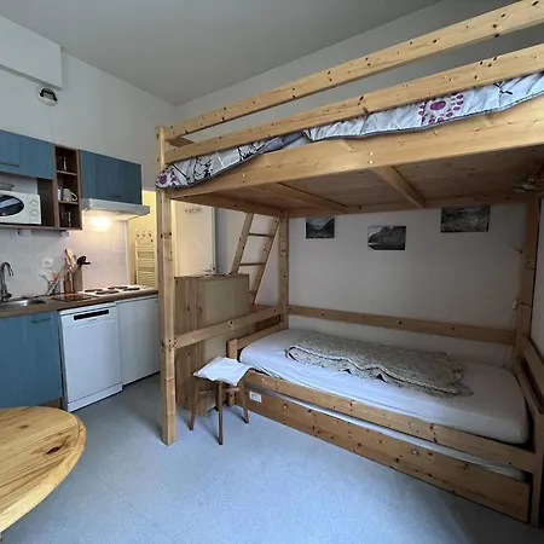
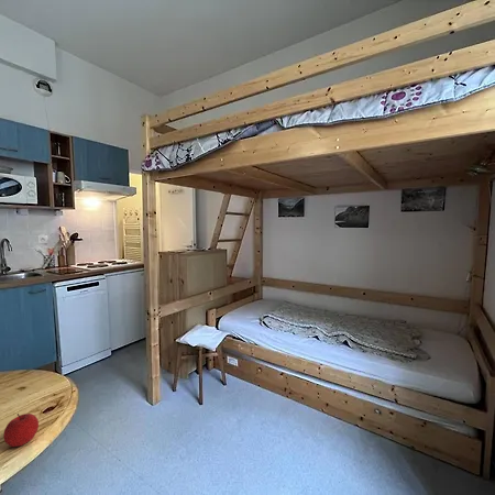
+ apple (21, 427)
